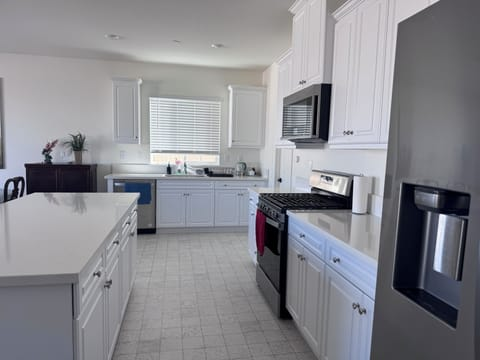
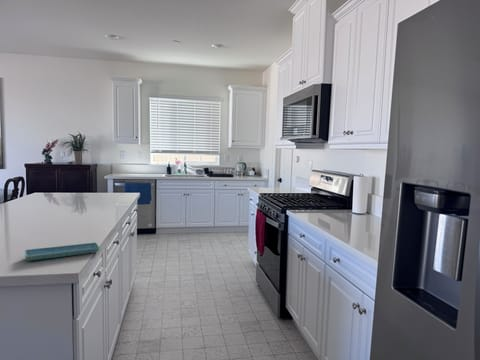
+ saucer (63, 251)
